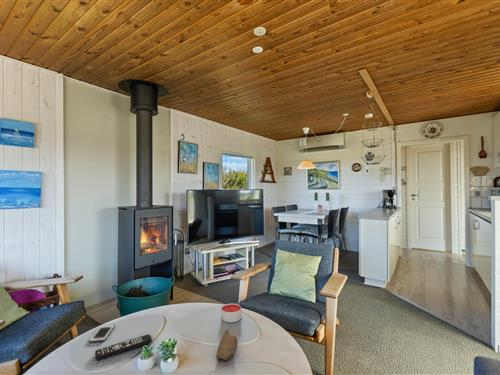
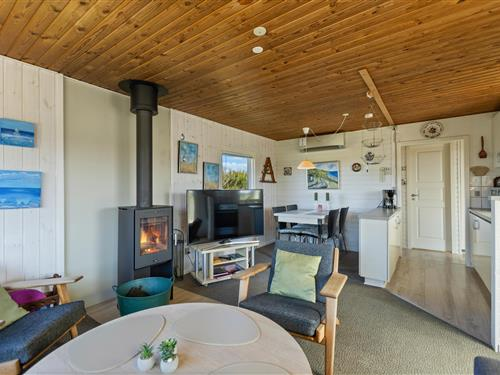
- candle (231, 312)
- cell phone (102, 333)
- remote control (124, 346)
- cup (225, 342)
